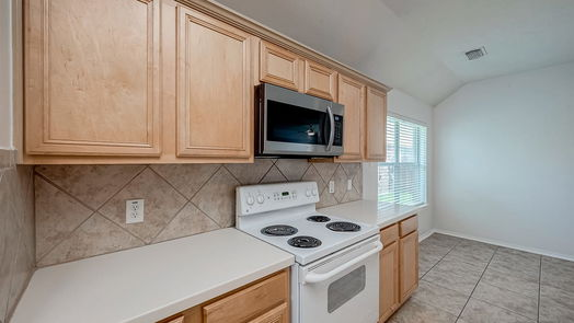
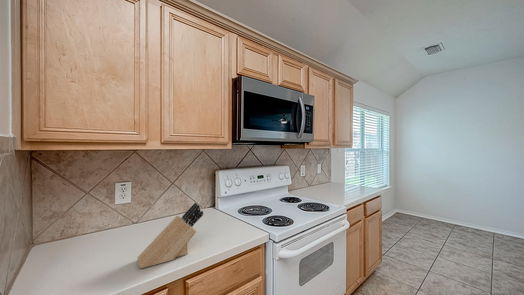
+ knife block (172, 231)
